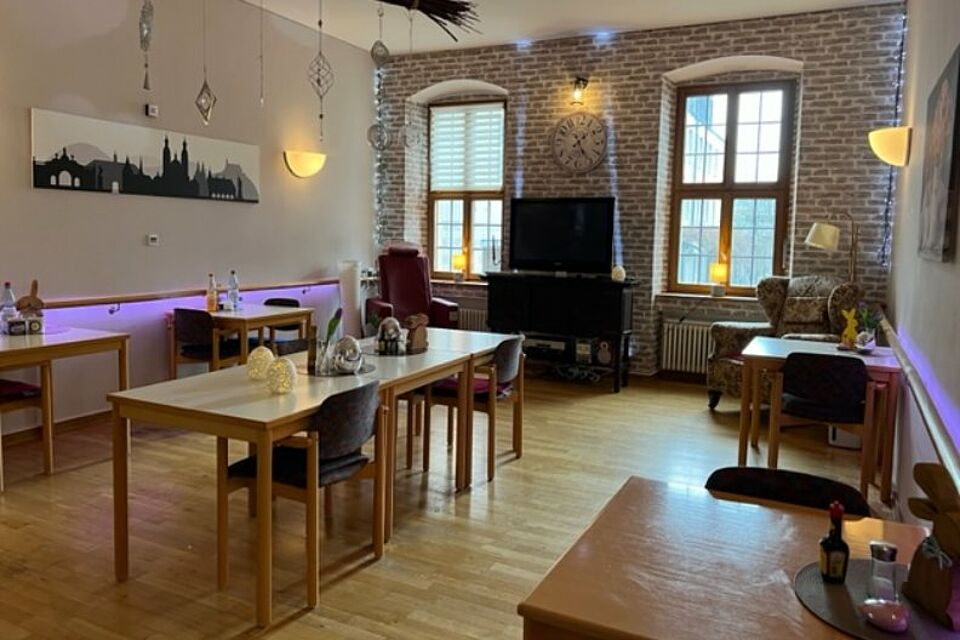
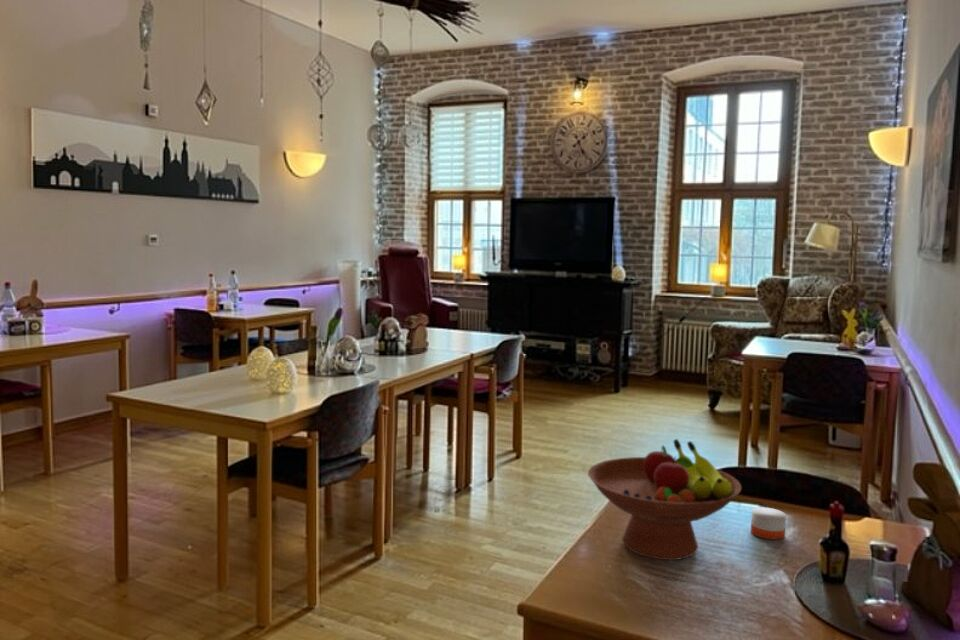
+ fruit bowl (661, 499)
+ candle (768, 511)
